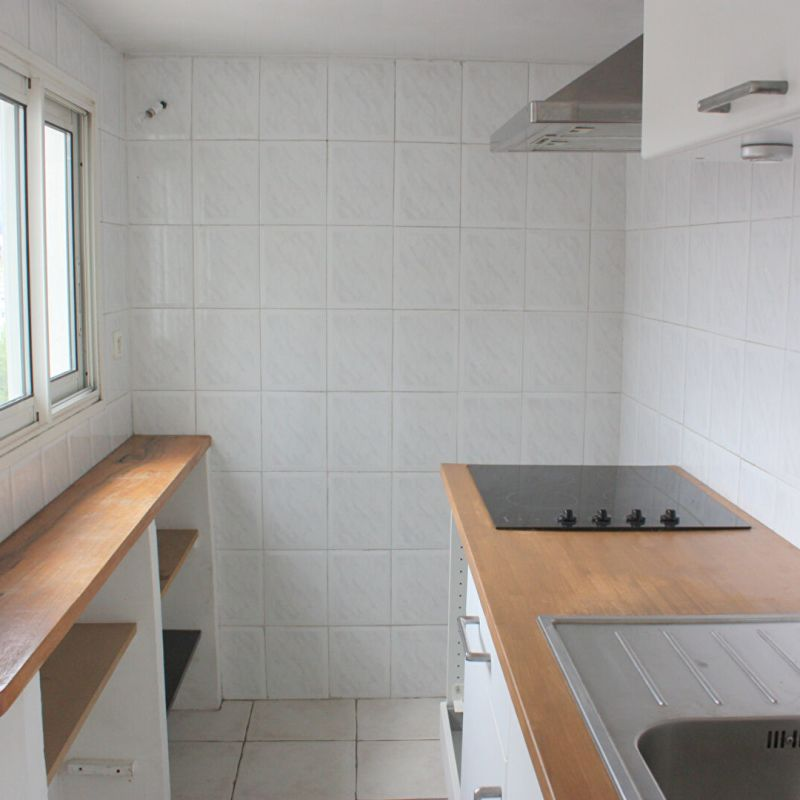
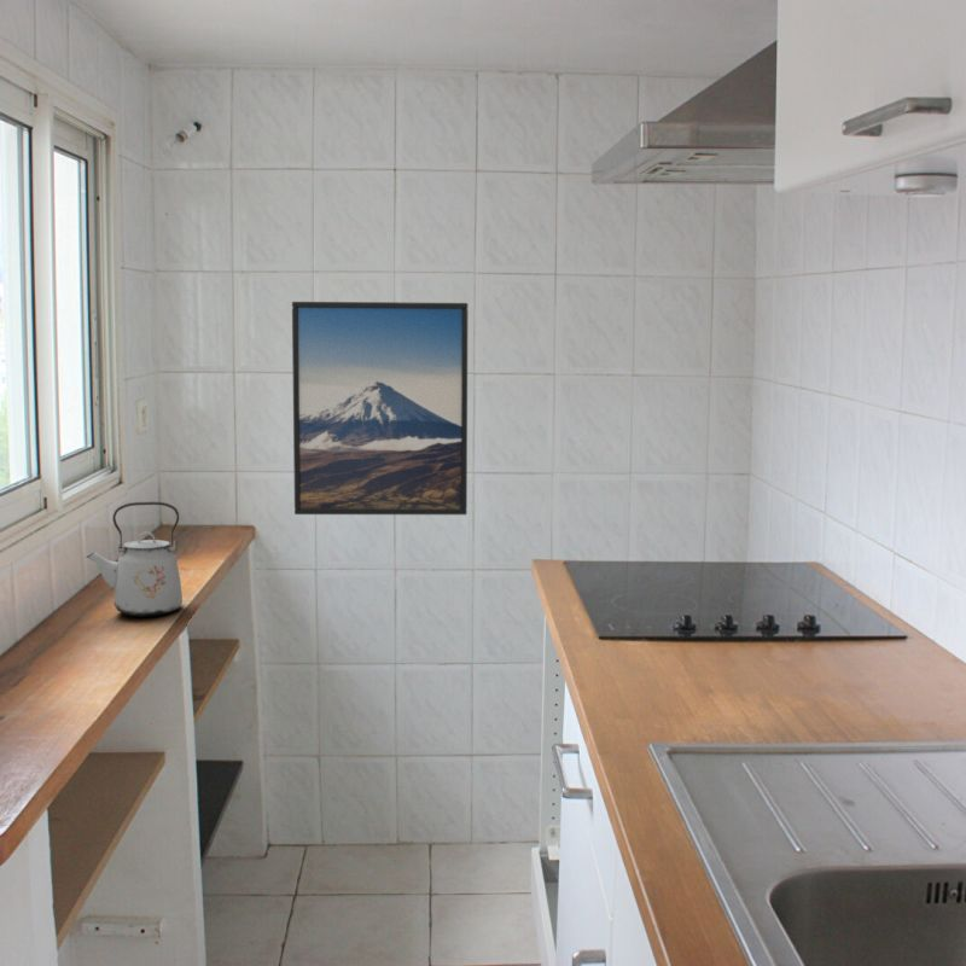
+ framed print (380, 409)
+ kettle (134, 558)
